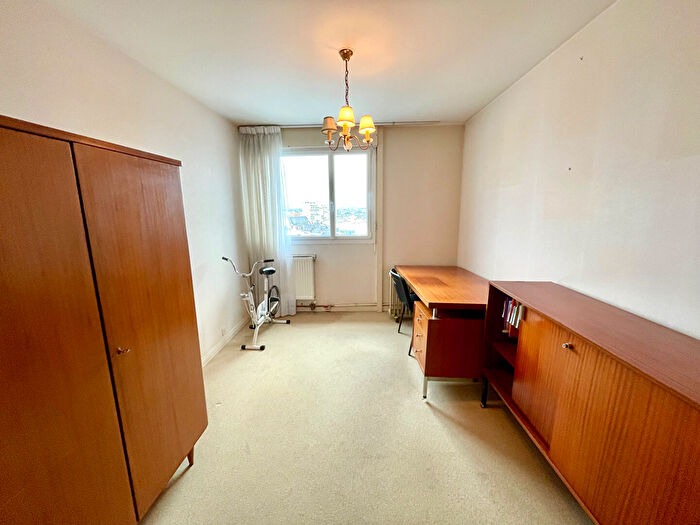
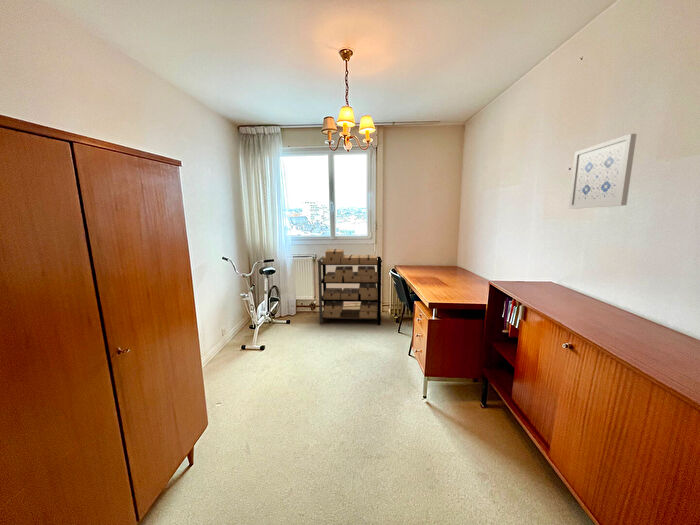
+ shelving unit (350, 283)
+ wall art (598, 176)
